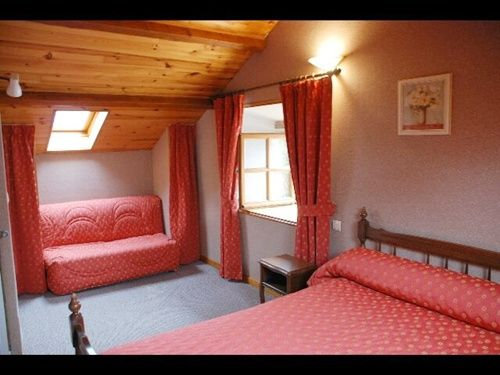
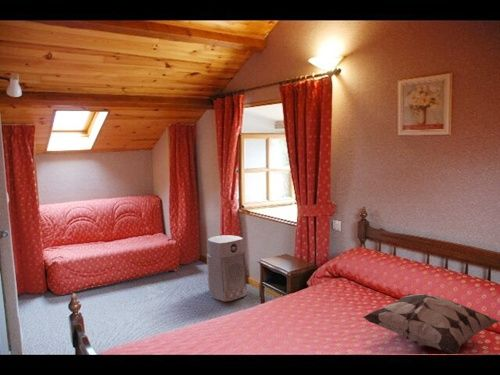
+ air purifier (225, 266)
+ decorative pillow (428, 318)
